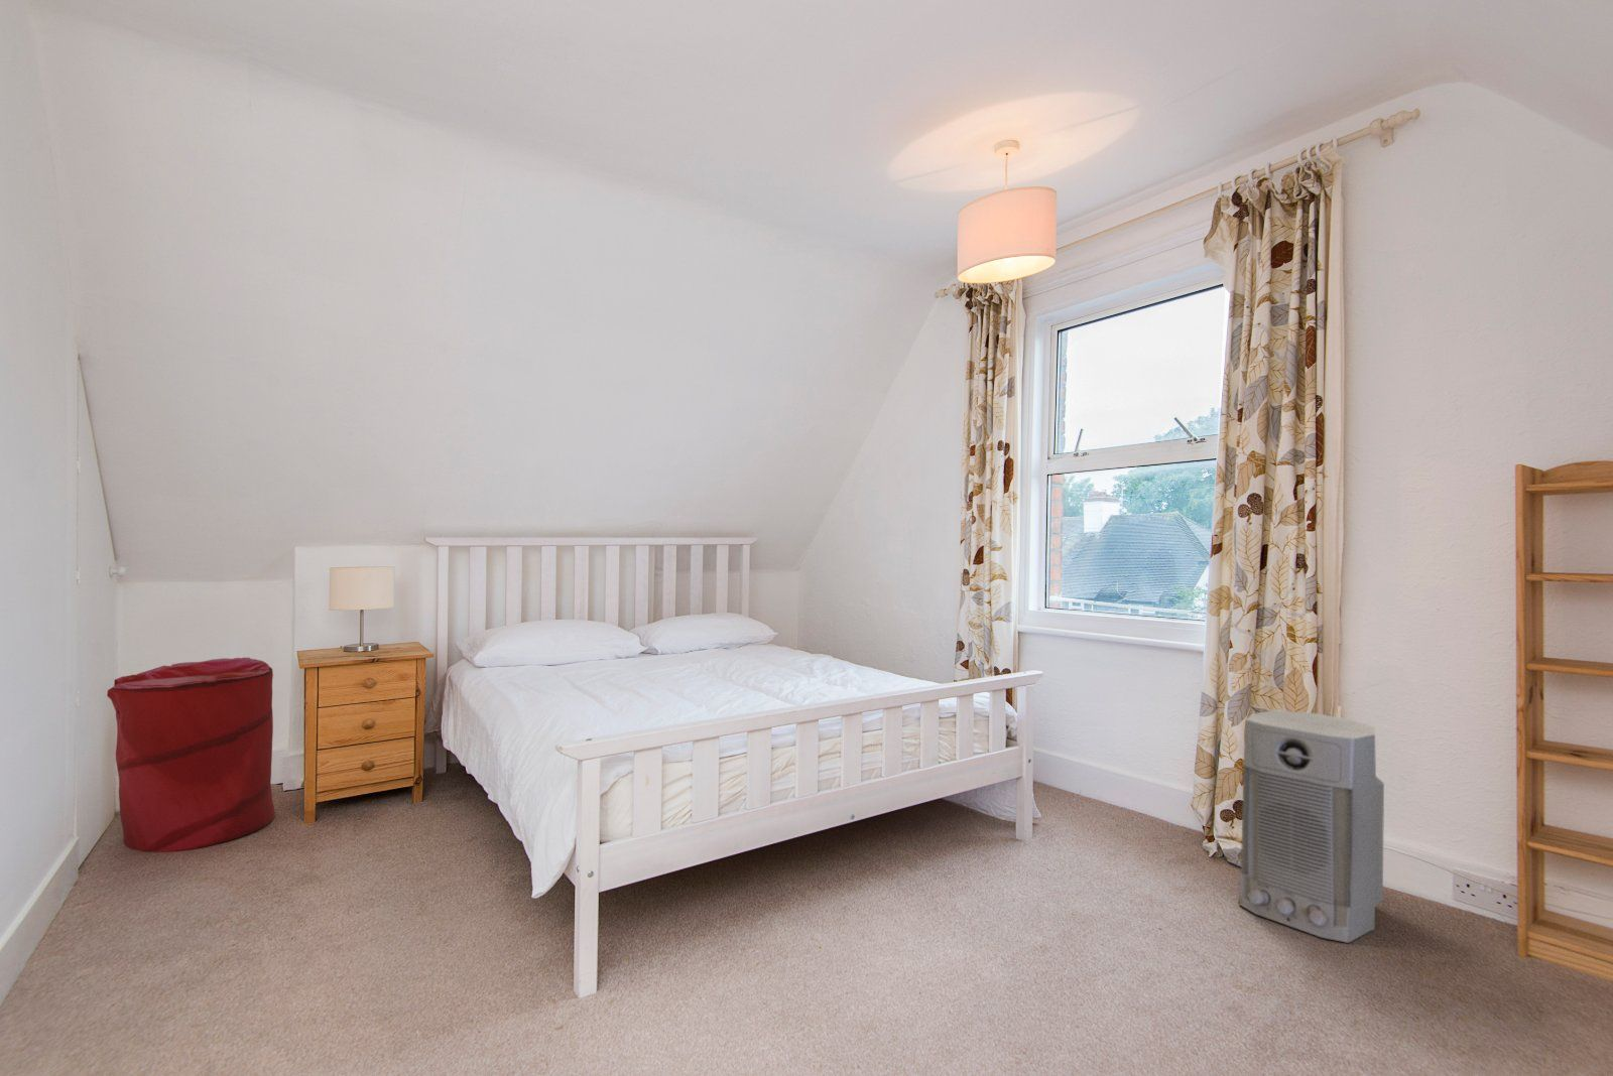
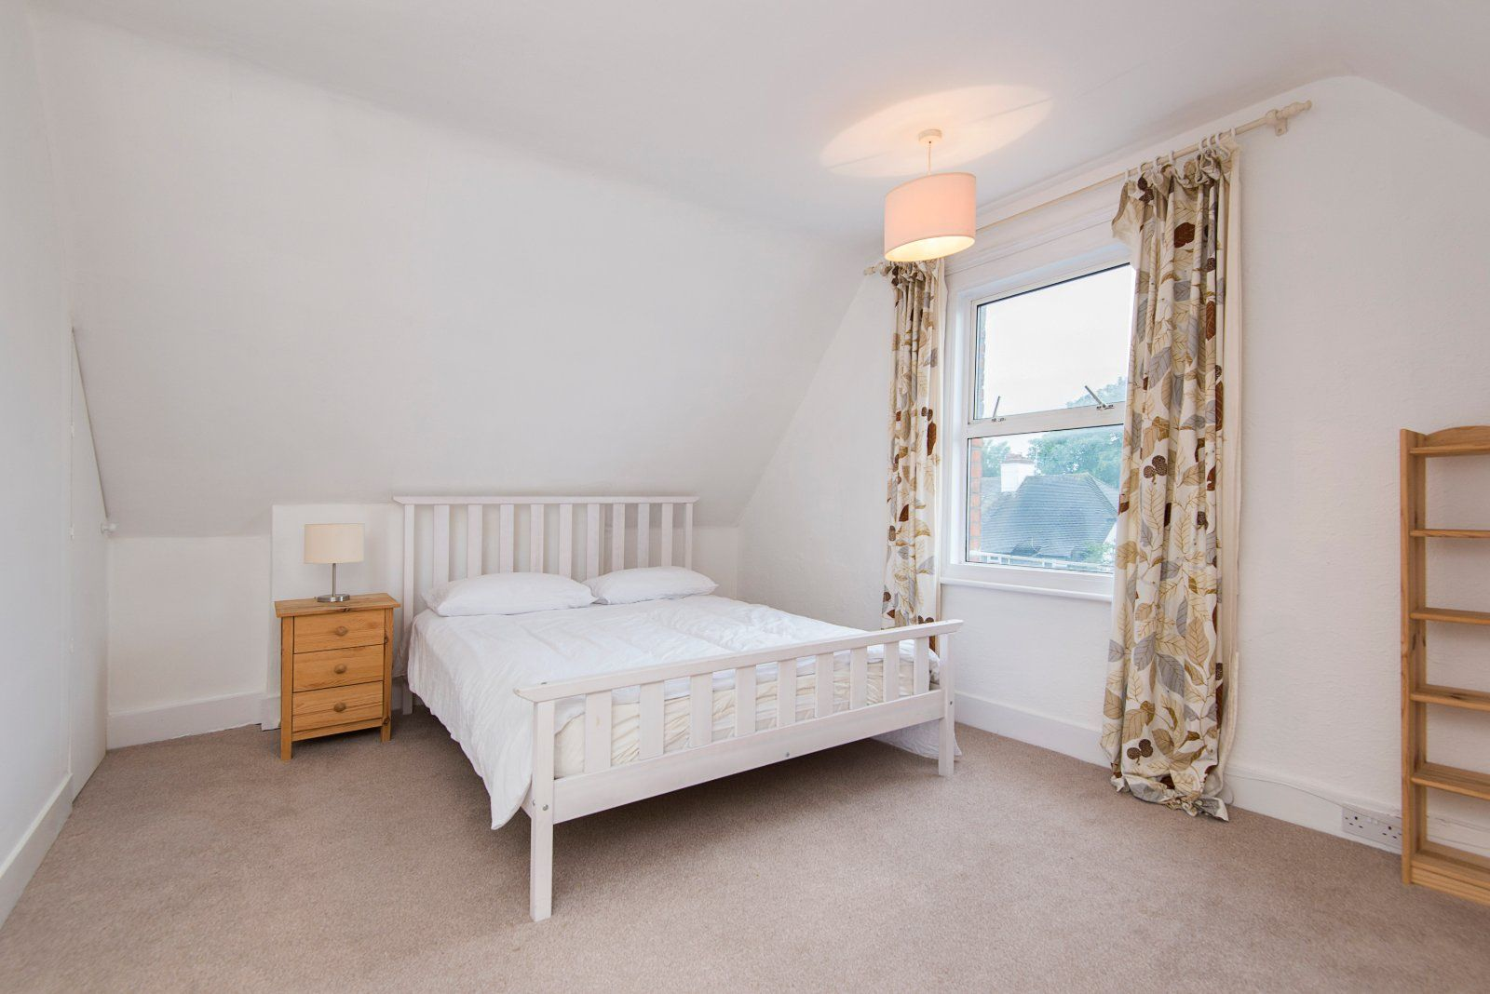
- laundry hamper (197, 747)
- air purifier (1309, 814)
